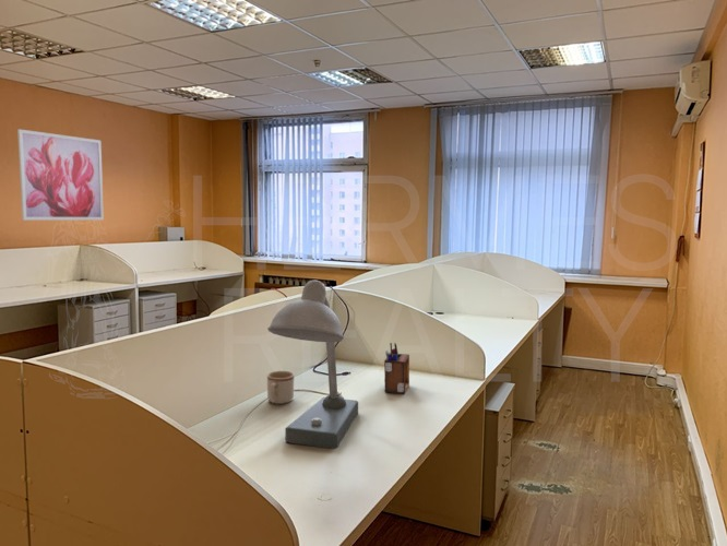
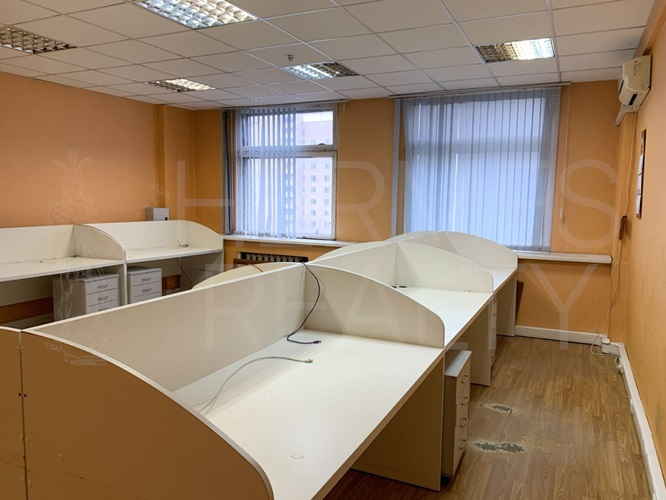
- wall art (63, 178)
- mug (278, 388)
- desk lamp (327, 356)
- desk organizer (396, 367)
